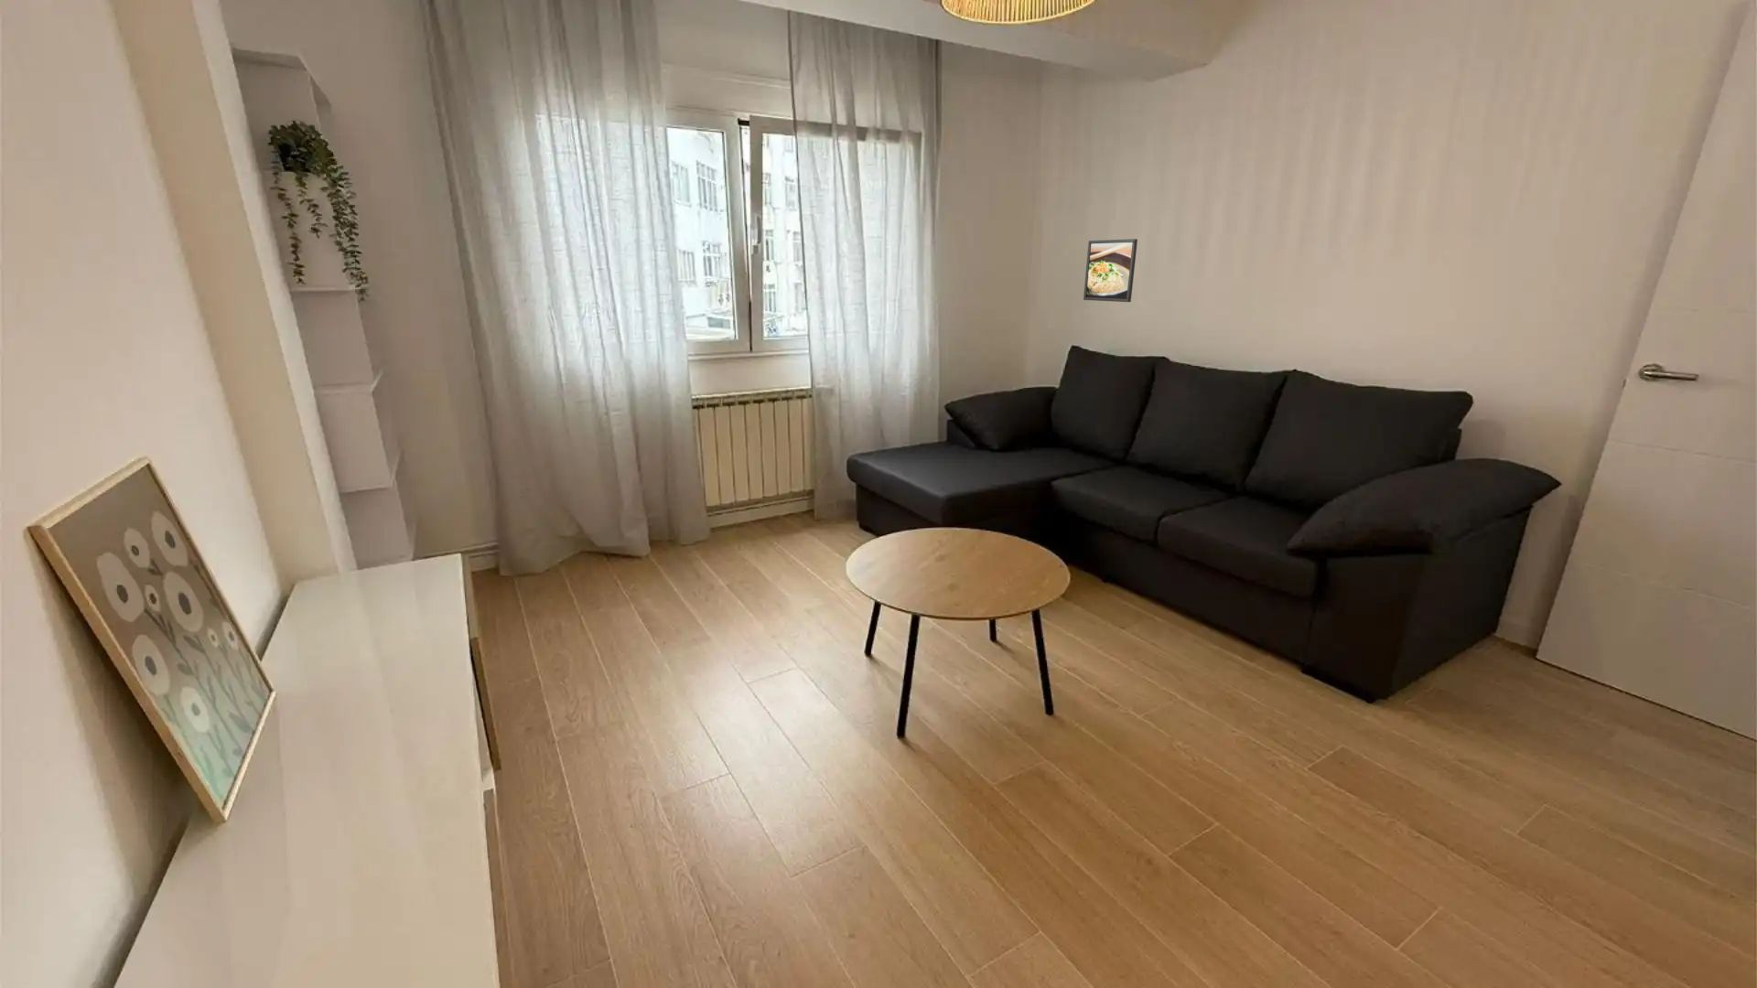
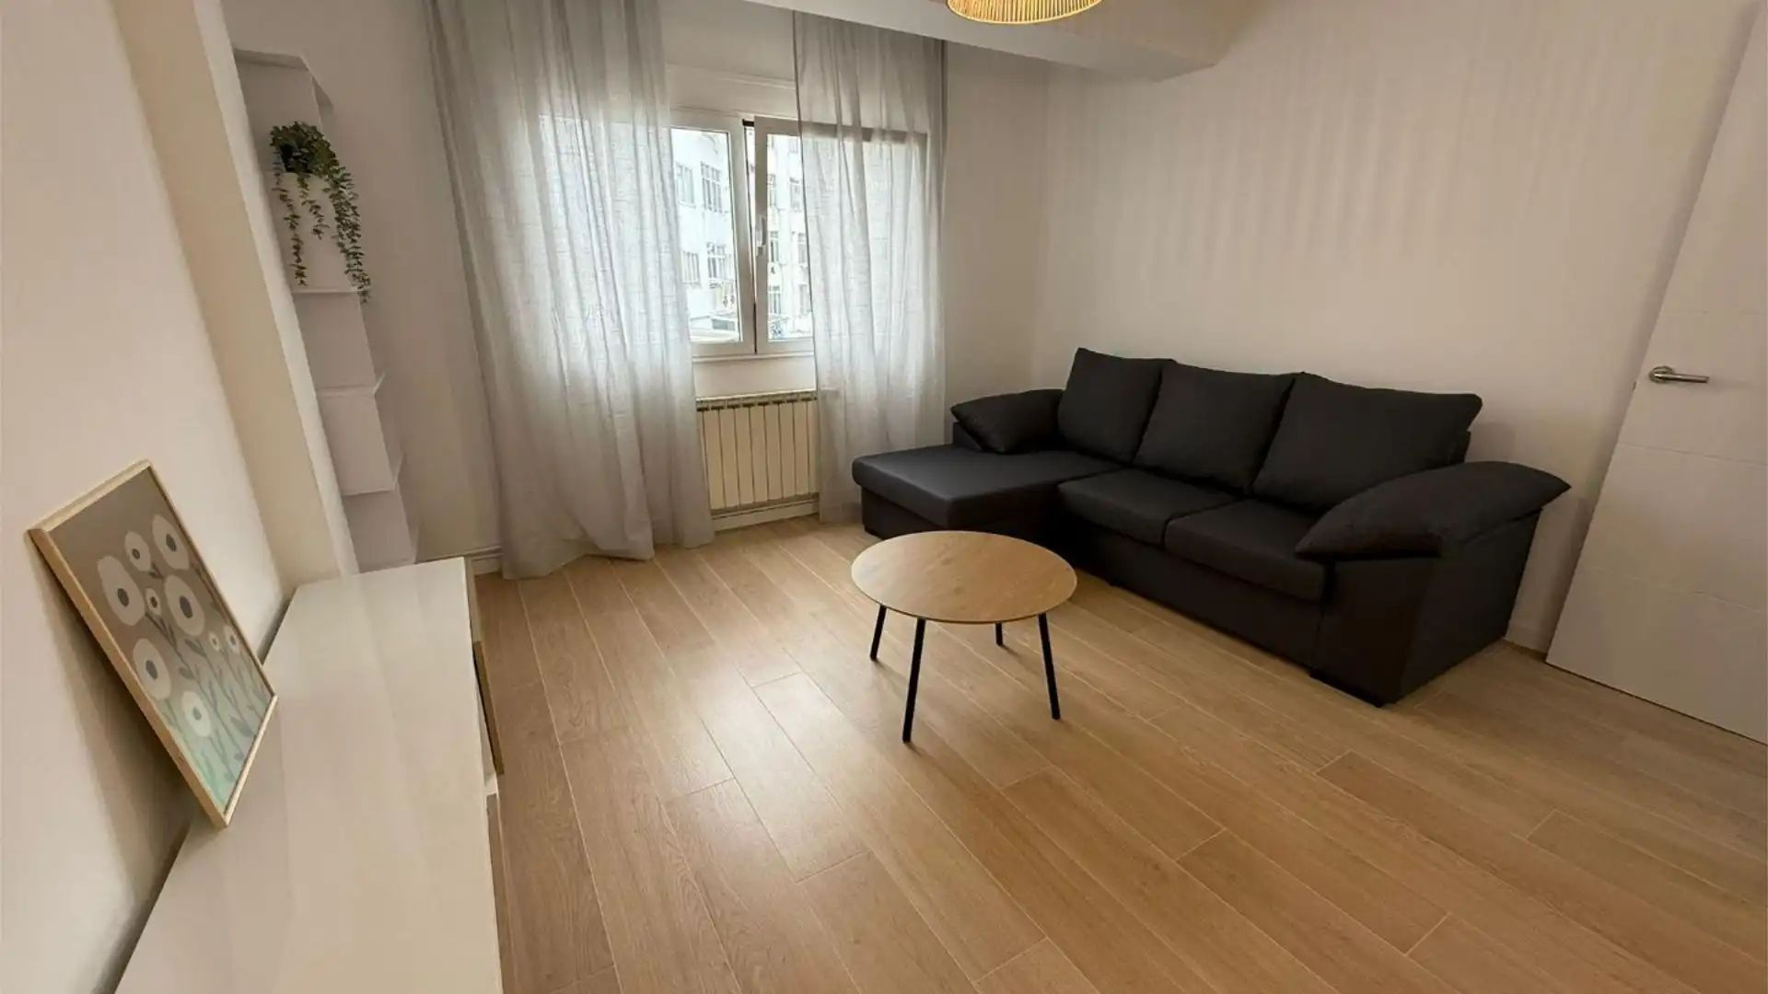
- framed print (1109, 270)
